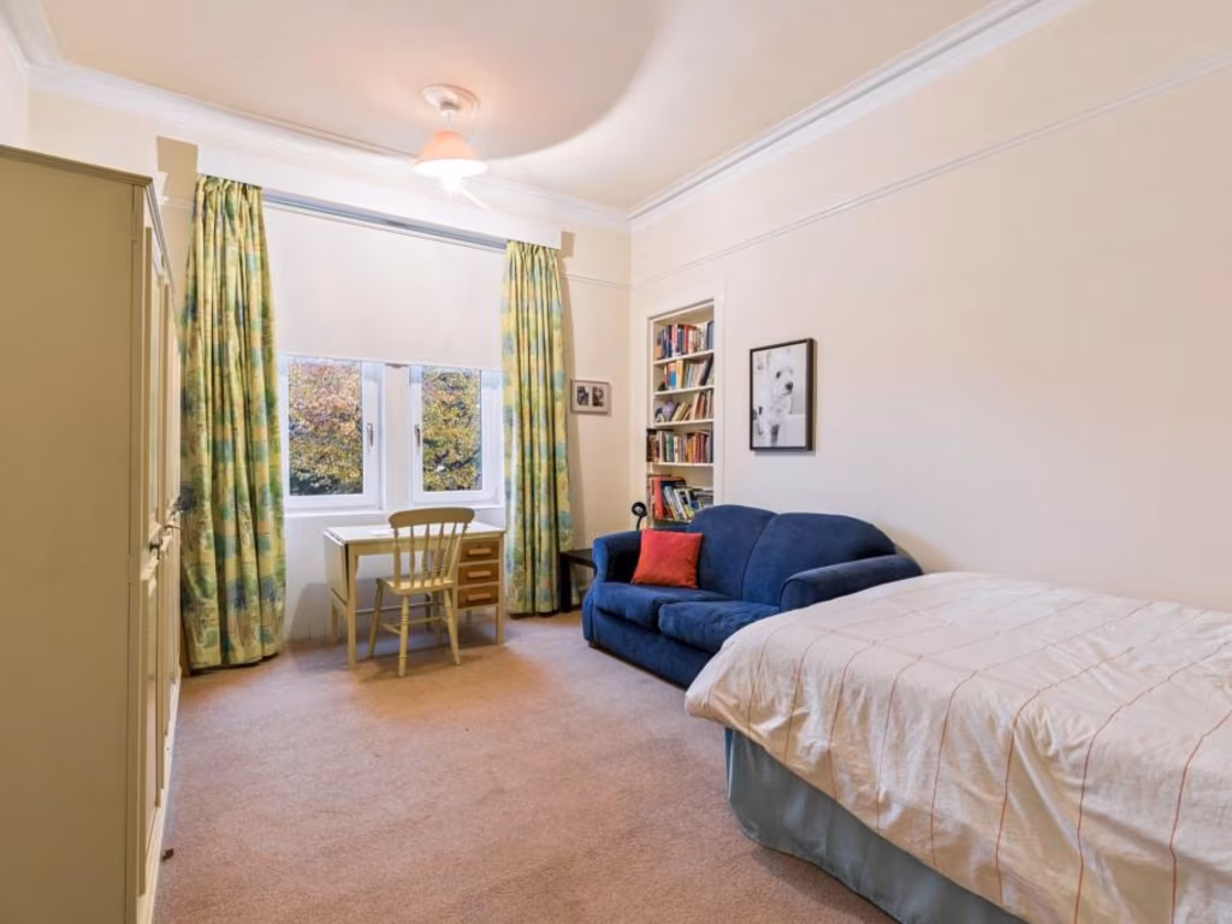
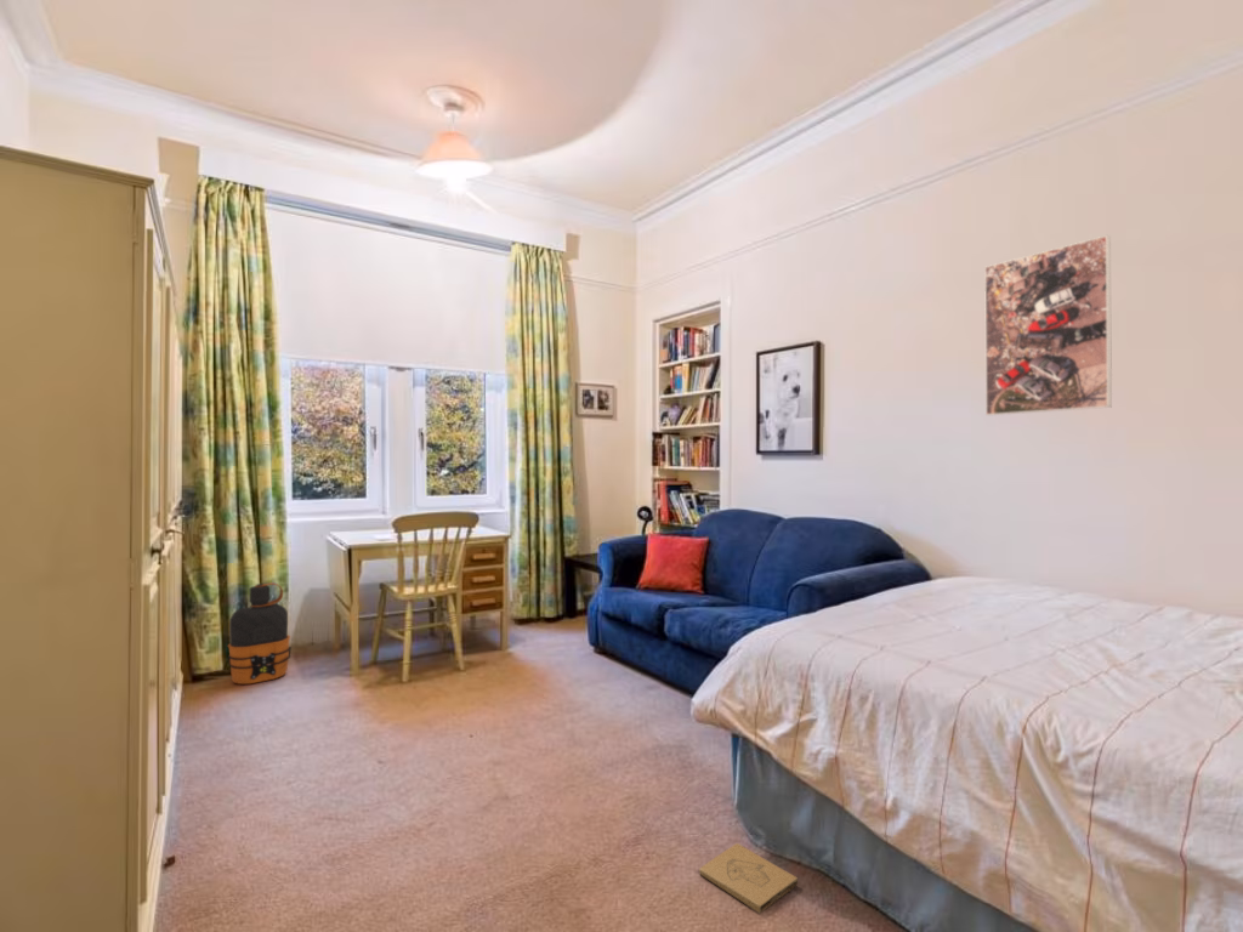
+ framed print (1043, 331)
+ water bottle (260, 631)
+ box (748, 875)
